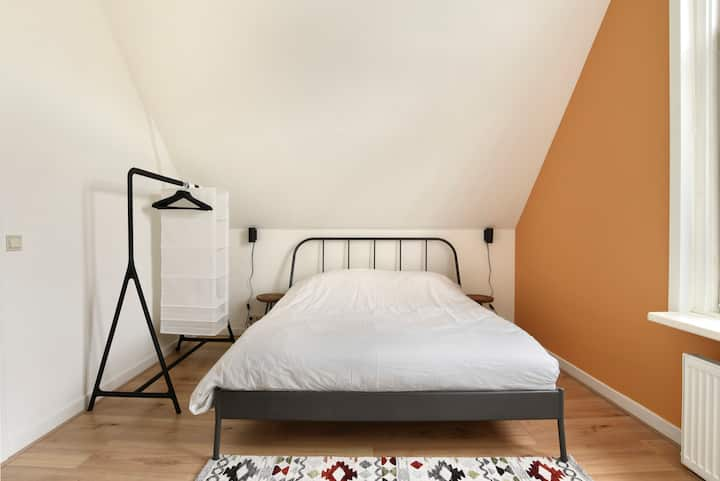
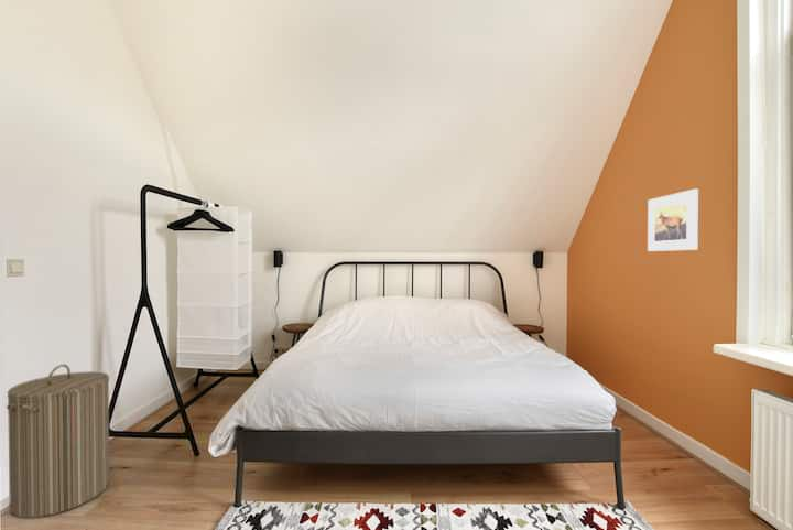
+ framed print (670, 223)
+ laundry hamper (62, 429)
